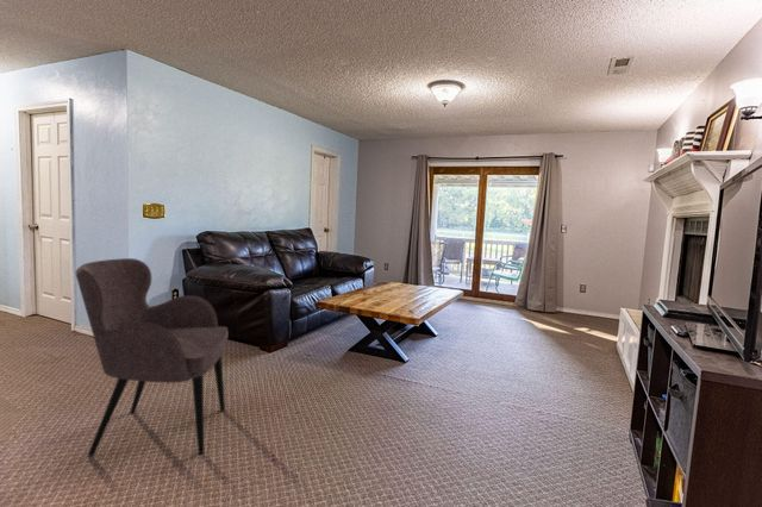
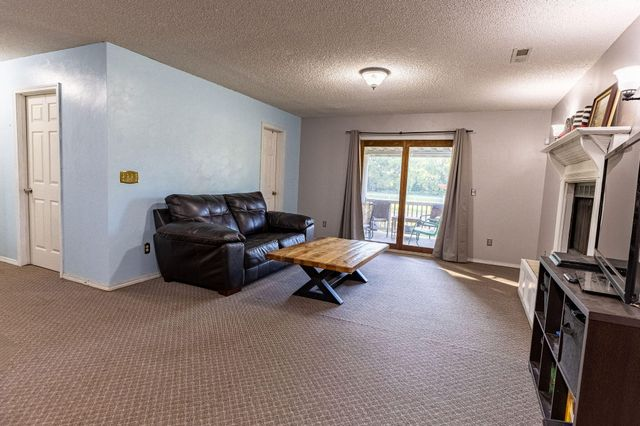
- armchair (155, 349)
